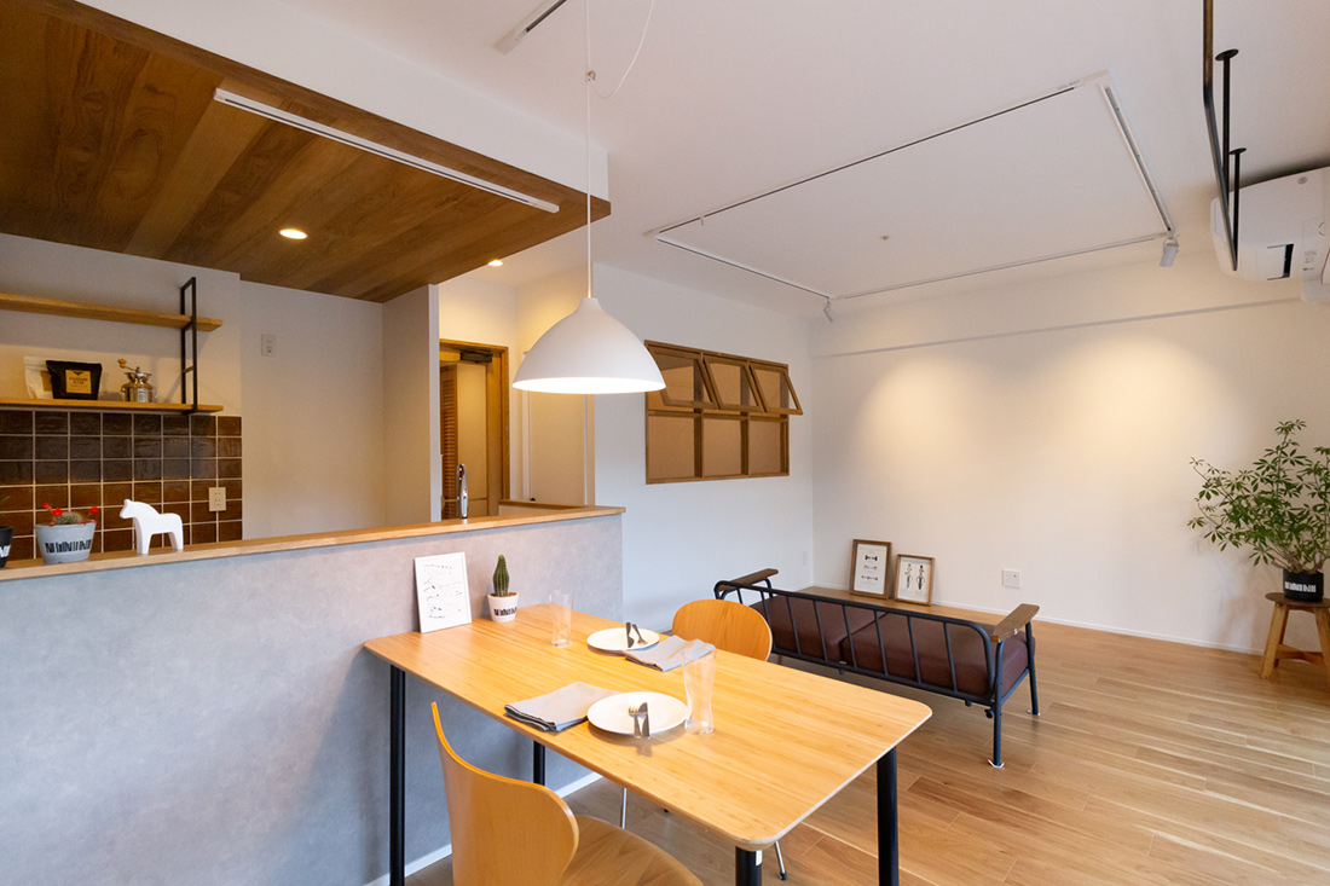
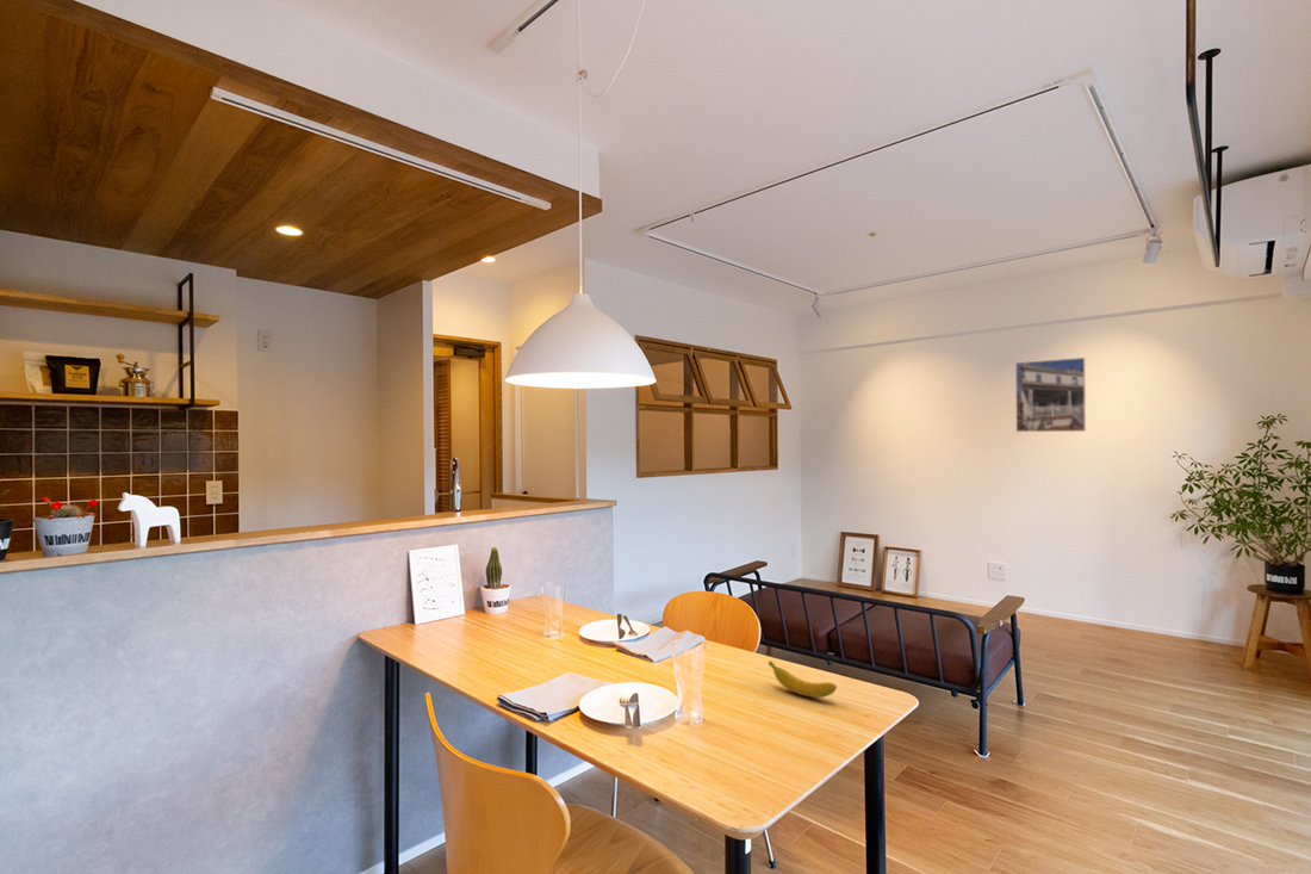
+ banana (800, 682)
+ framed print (1049, 396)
